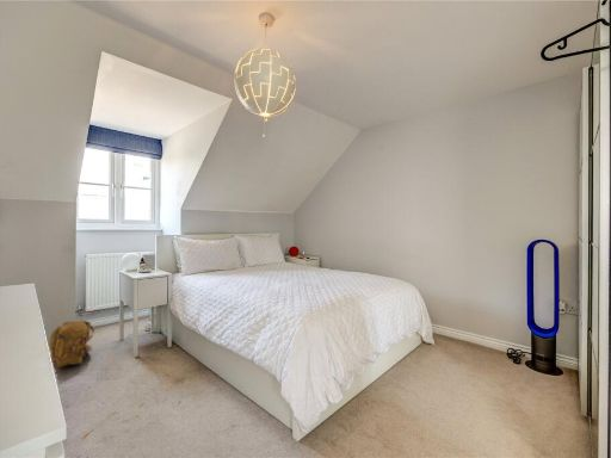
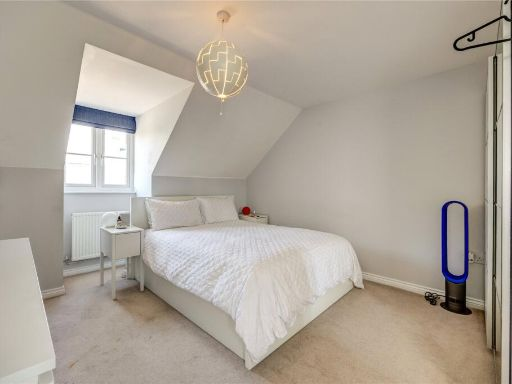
- backpack (73, 342)
